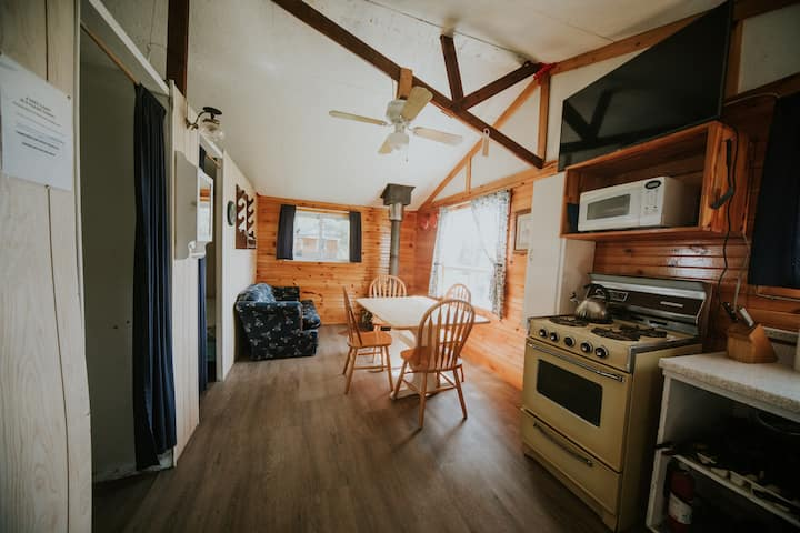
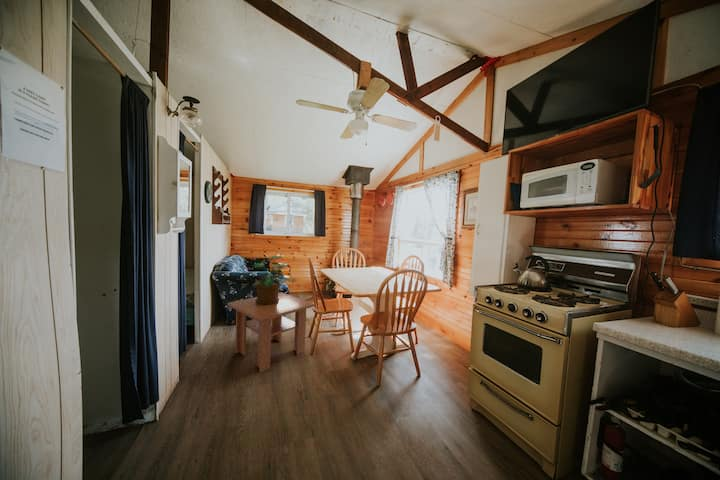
+ potted plant (275, 279)
+ coffee table (271, 328)
